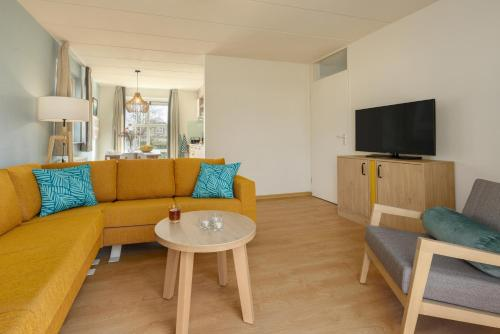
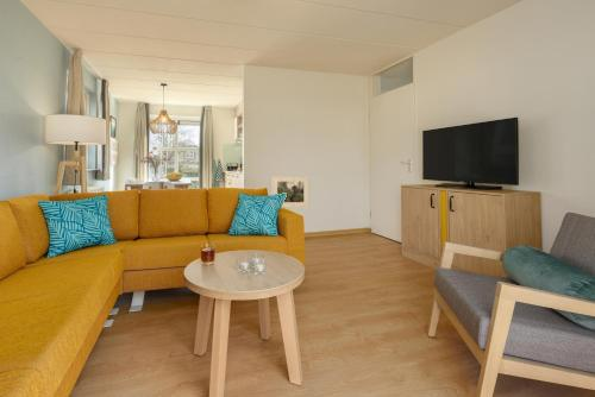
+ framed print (290, 191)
